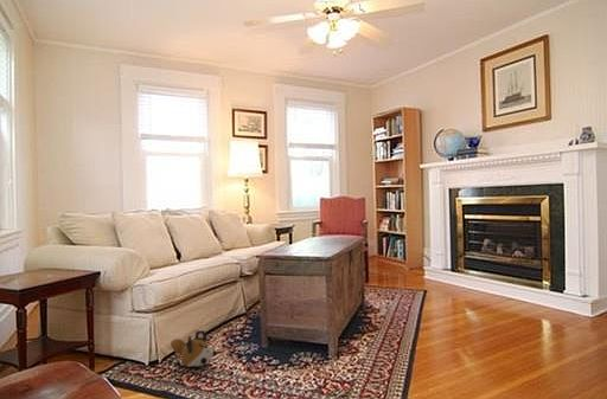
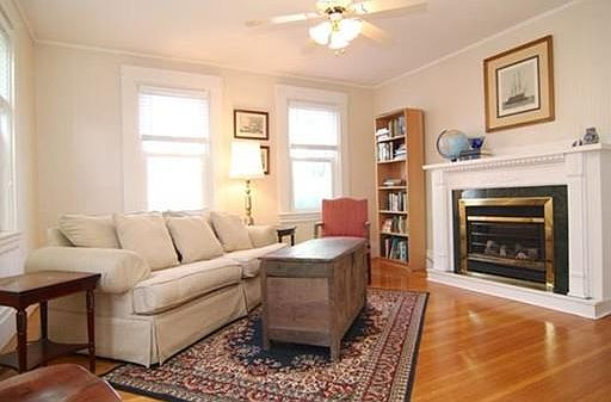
- plush toy (191, 348)
